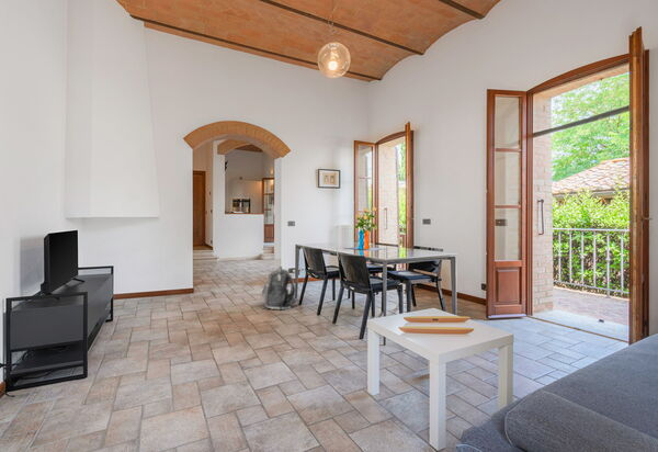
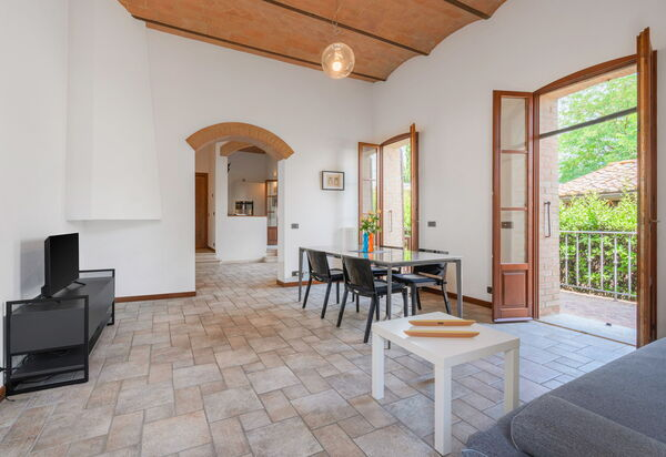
- backpack (279, 286)
